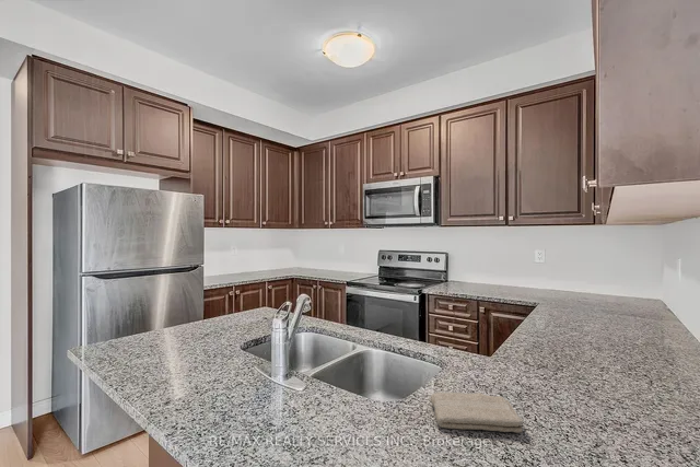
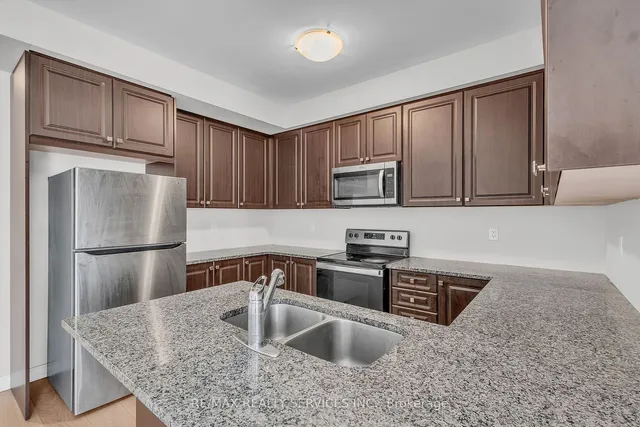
- washcloth (474, 410)
